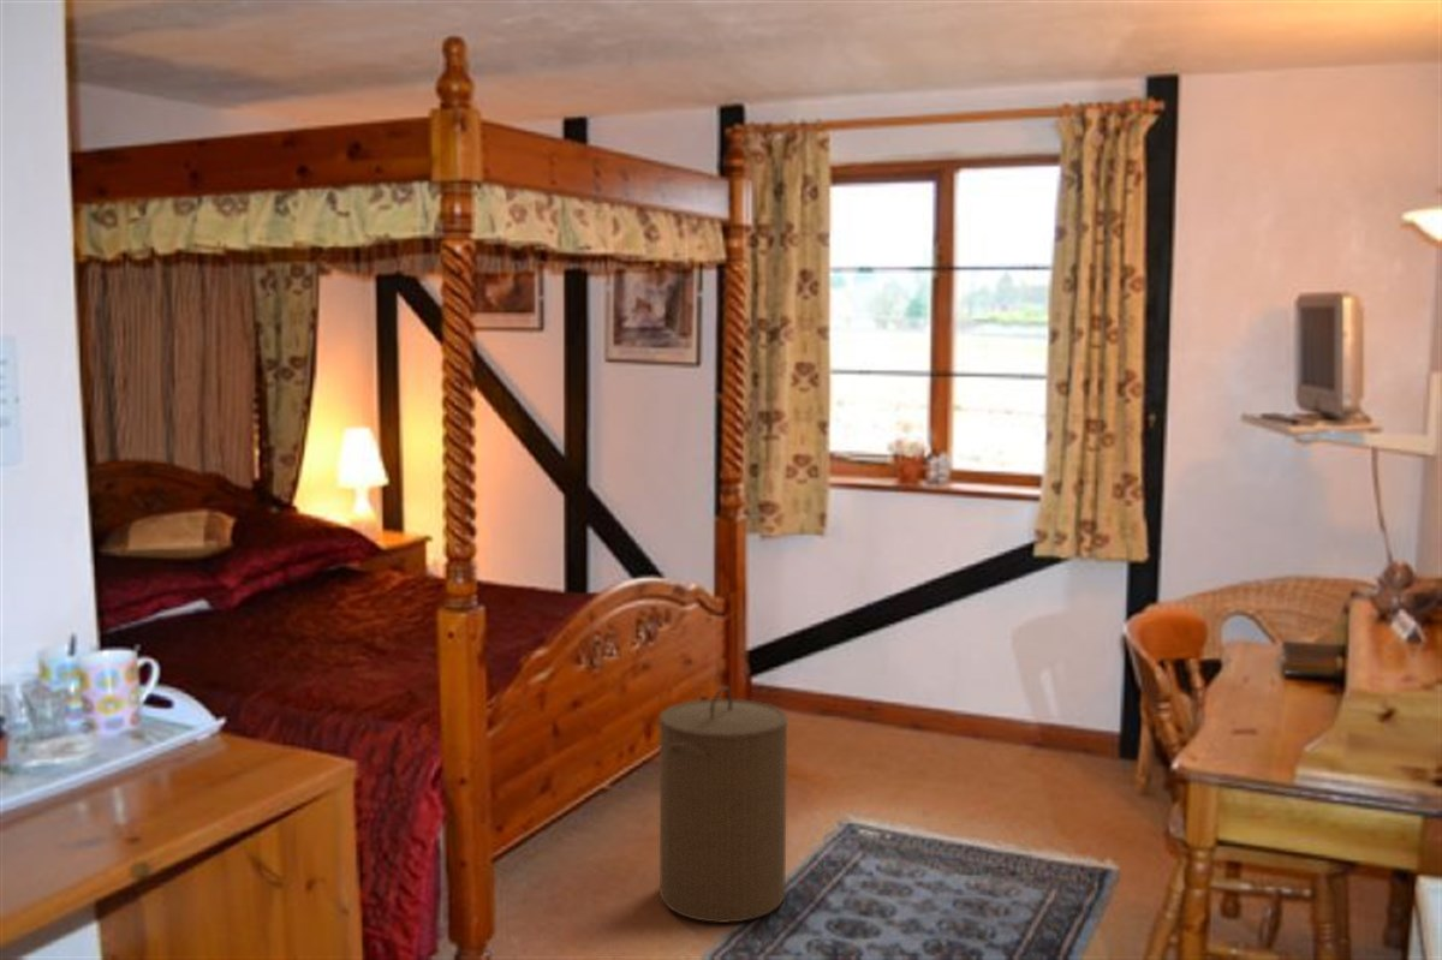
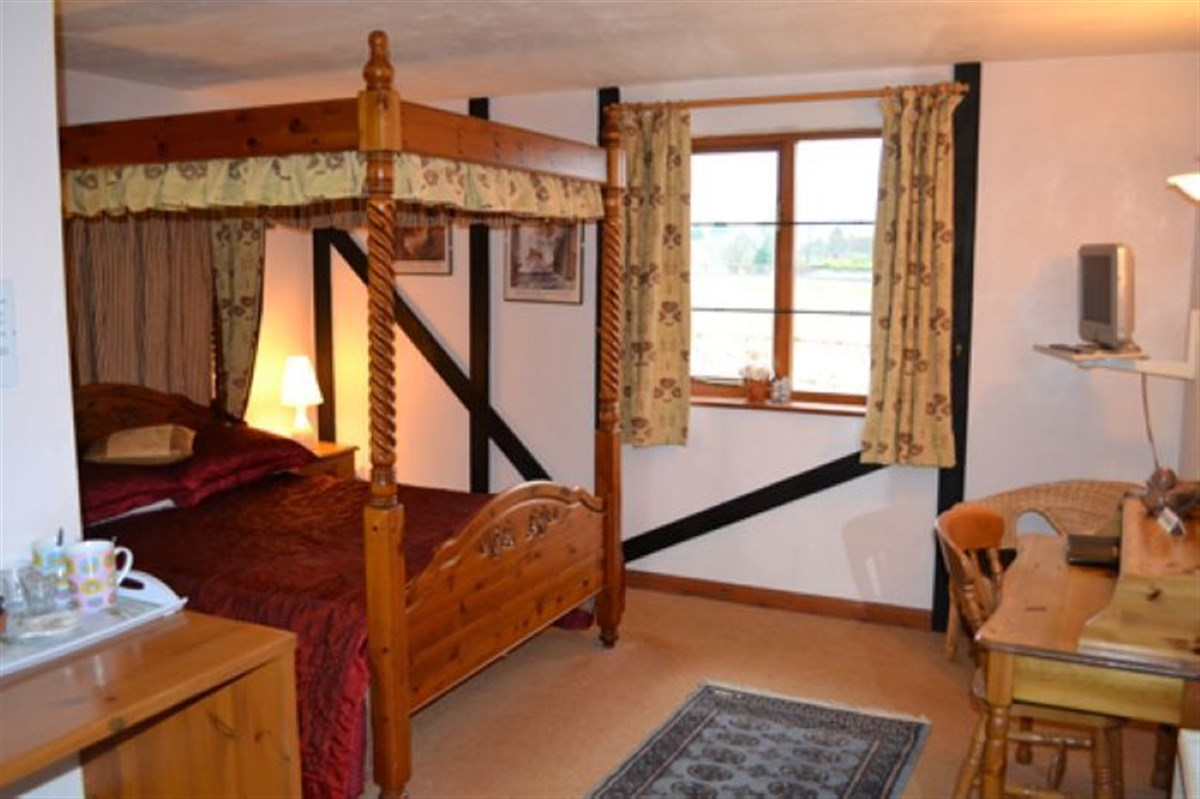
- laundry hamper (722, 792)
